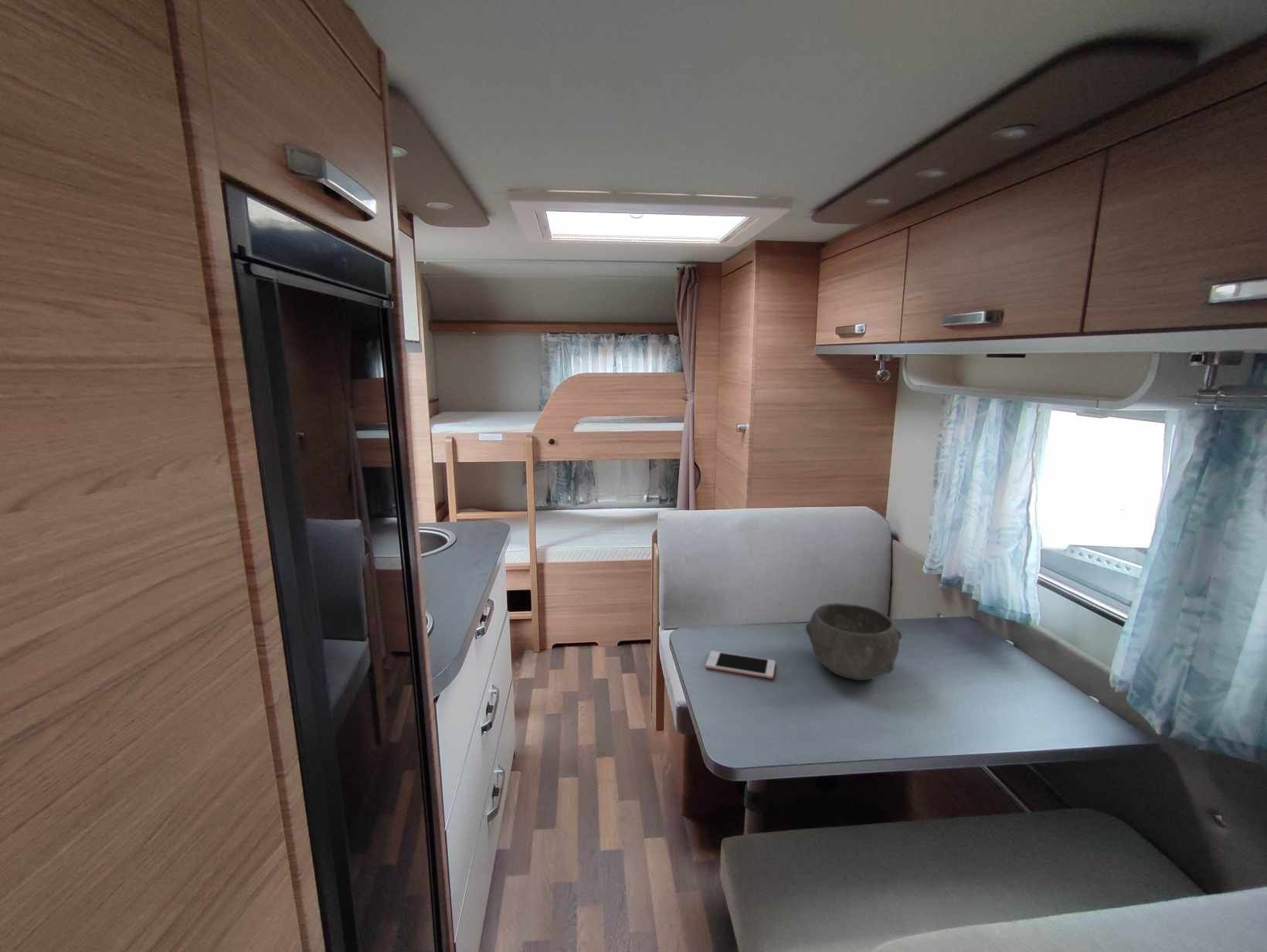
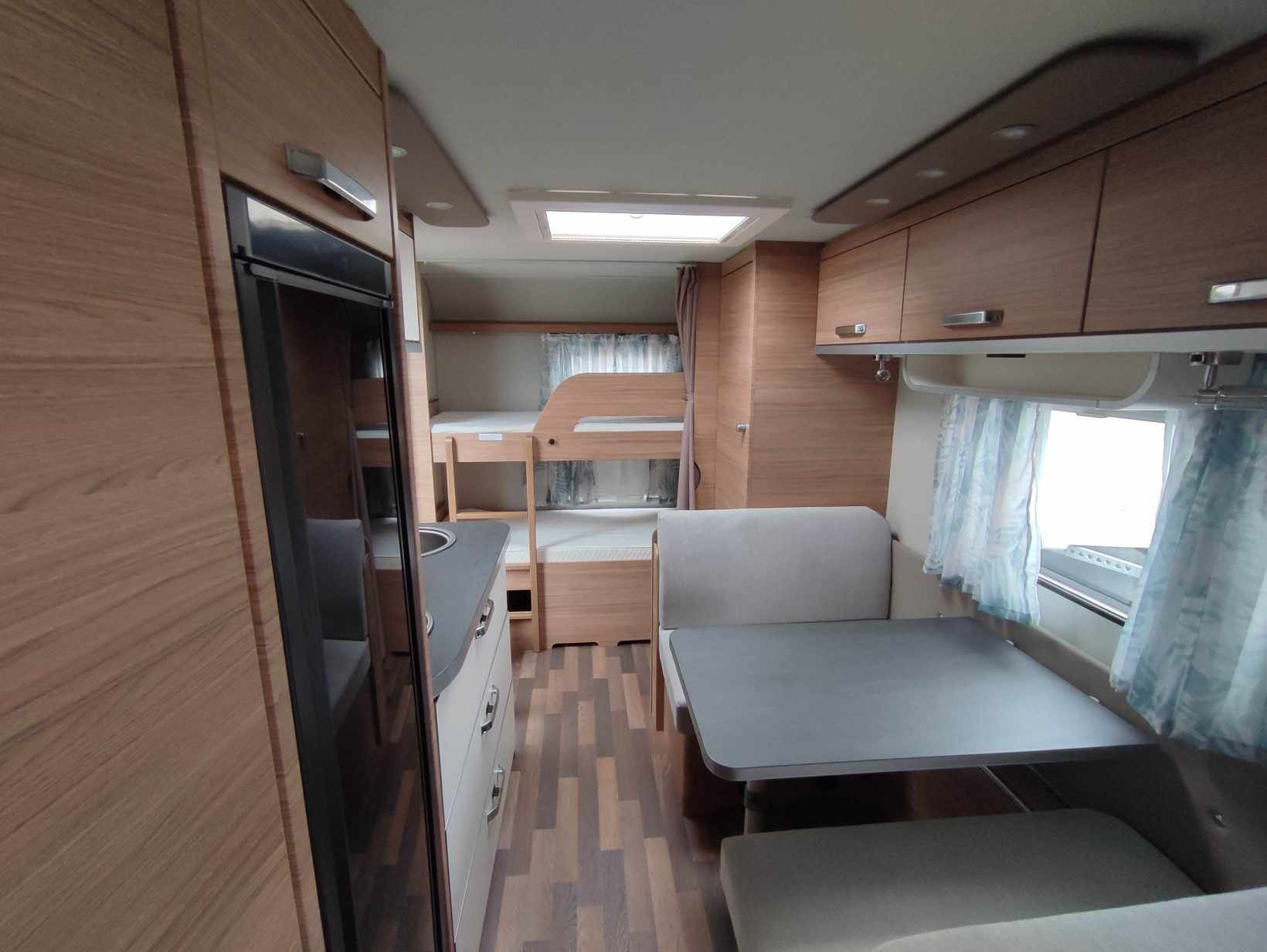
- bowl (851, 643)
- cell phone (740, 664)
